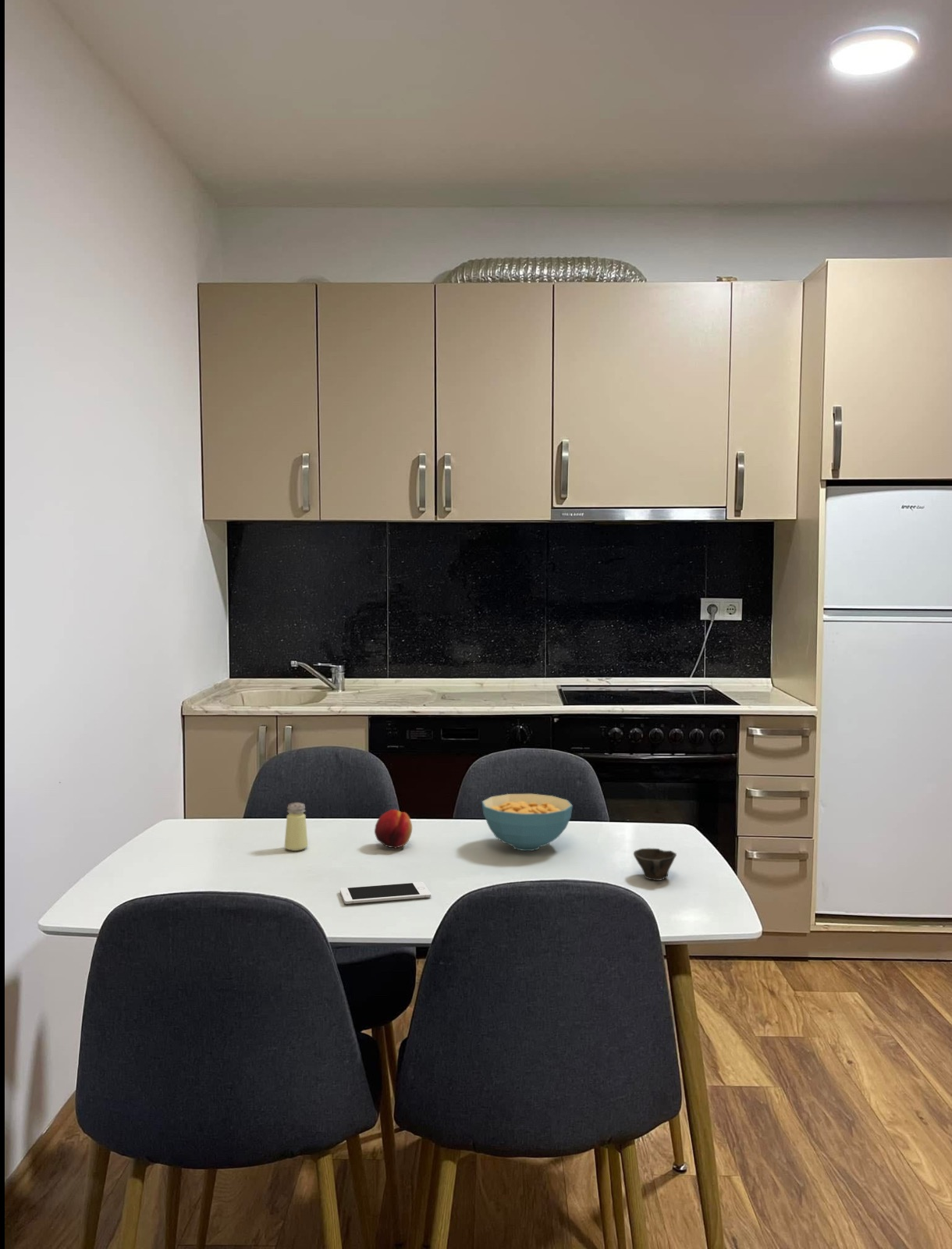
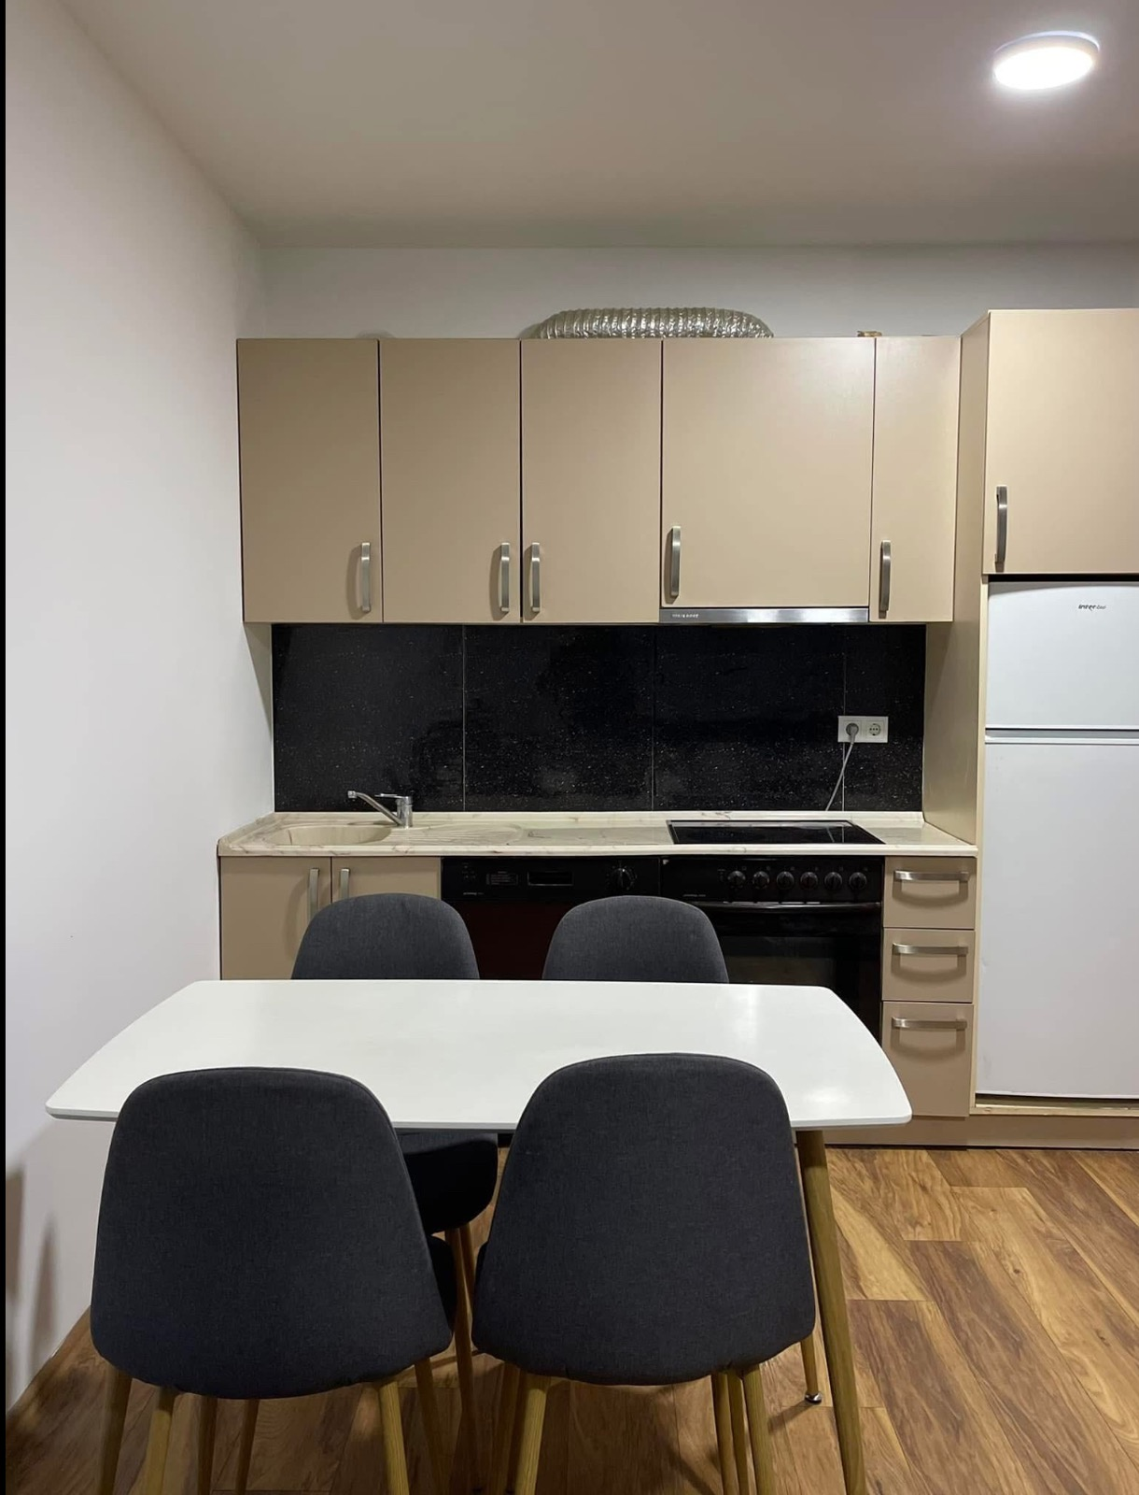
- fruit (393, 828)
- cereal bowl (526, 825)
- cup (654, 866)
- saltshaker (296, 825)
- cell phone (385, 892)
